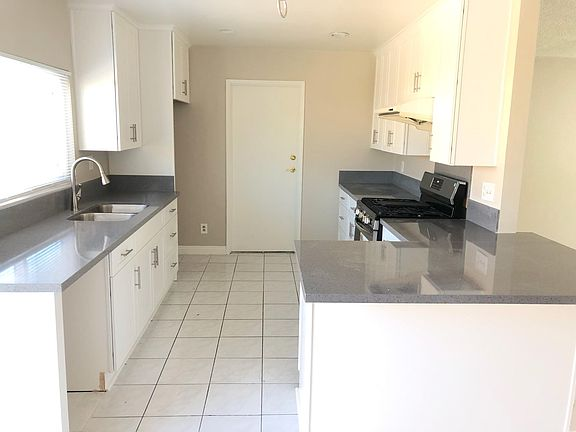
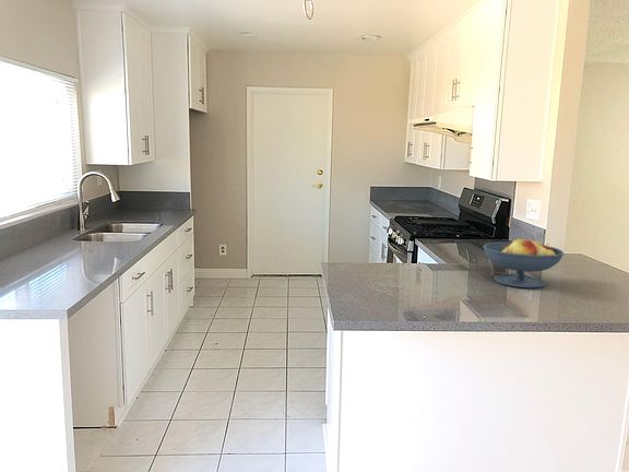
+ fruit bowl (521, 259)
